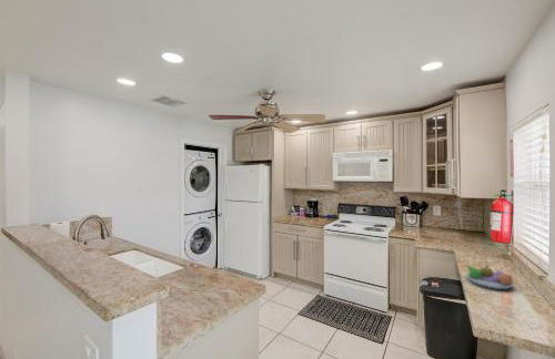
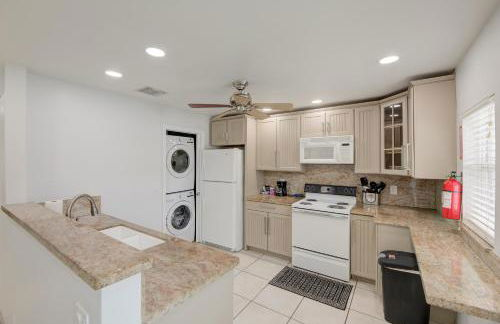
- fruit bowl (487, 275)
